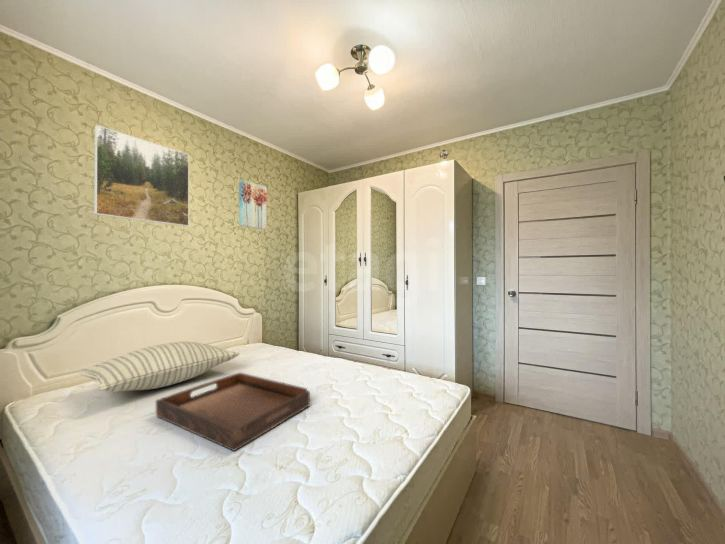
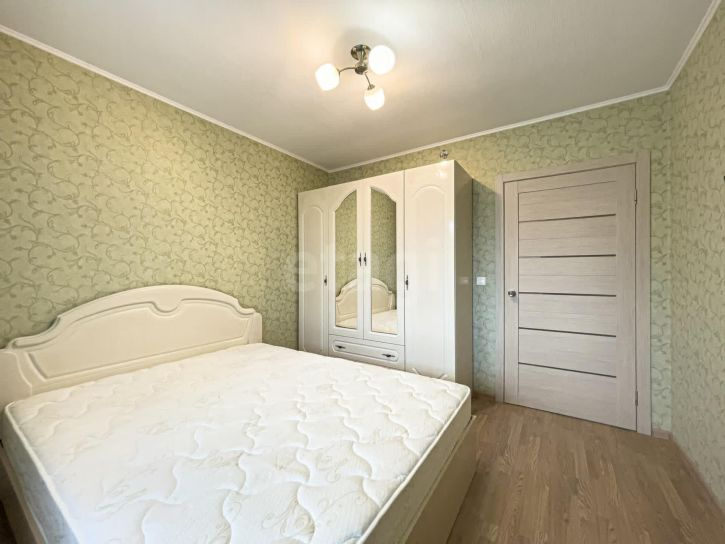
- pillow (166, 364)
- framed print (146, 181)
- wall art (253, 205)
- serving tray (237, 402)
